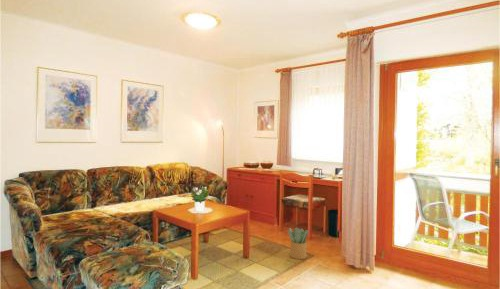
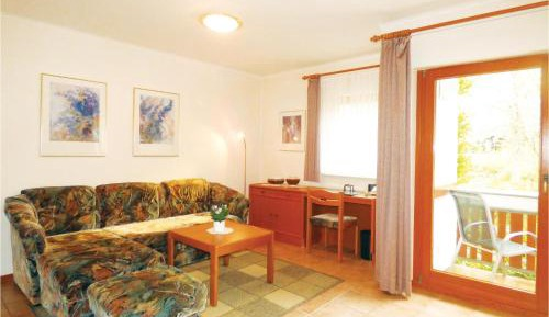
- potted plant (297, 242)
